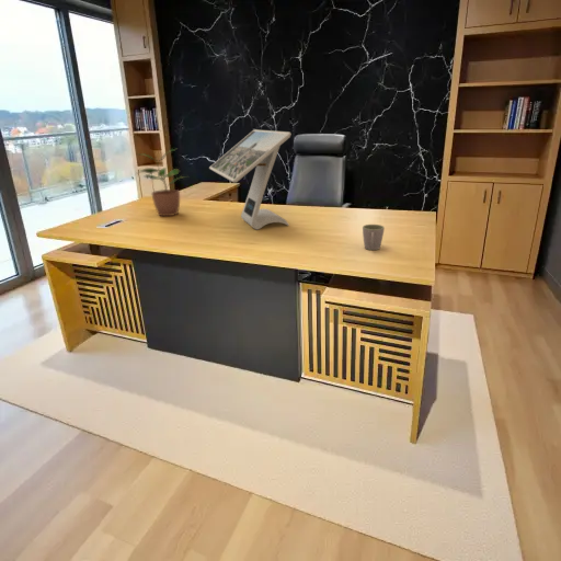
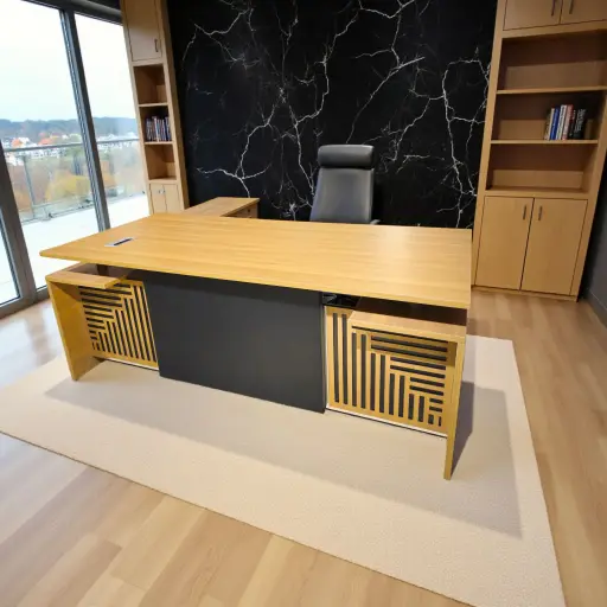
- potted plant (163, 182)
- mug (373, 238)
- computer monitor (252, 181)
